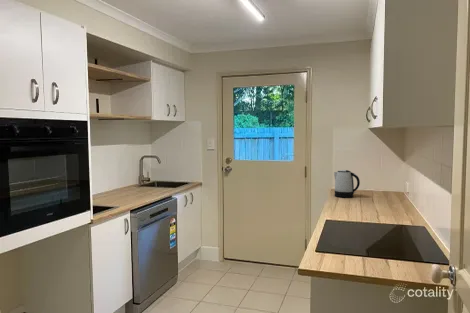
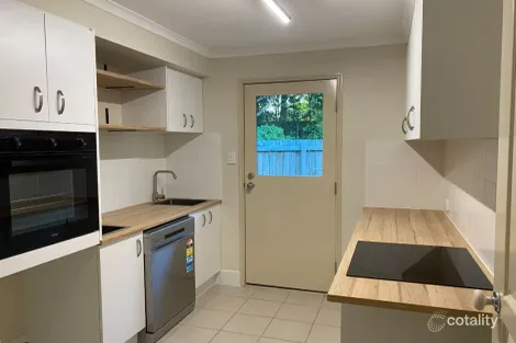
- kettle (346, 183)
